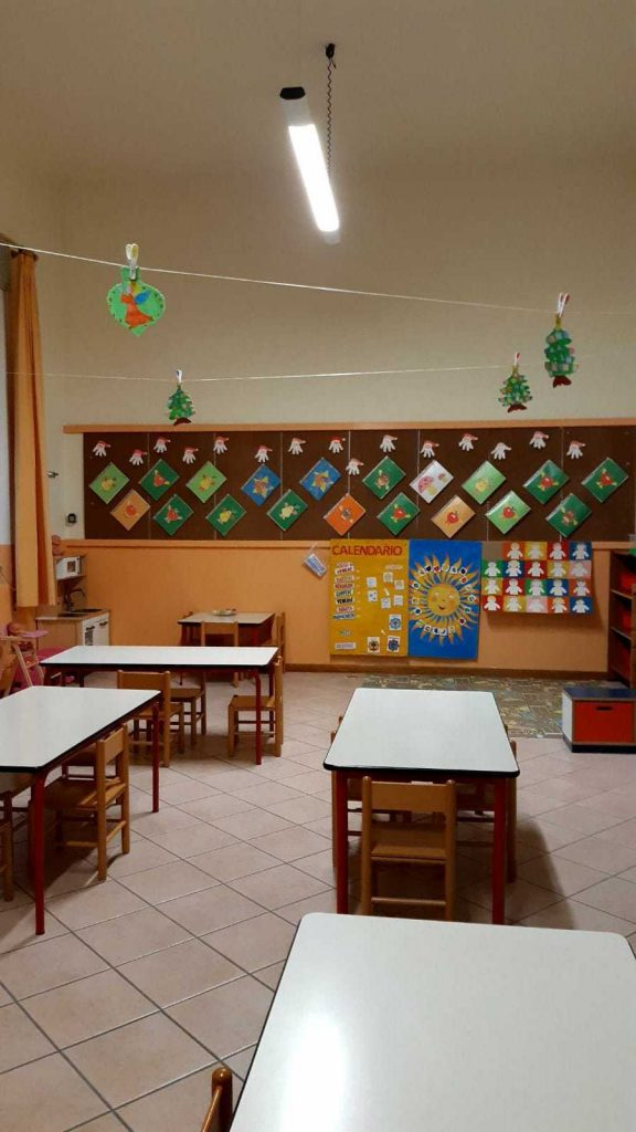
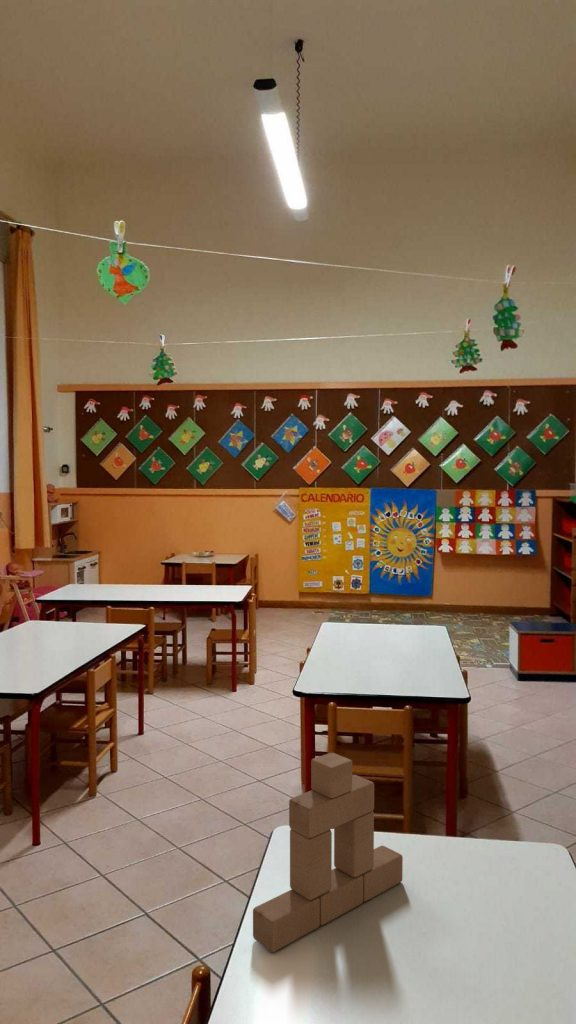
+ toy blocks (331, 834)
